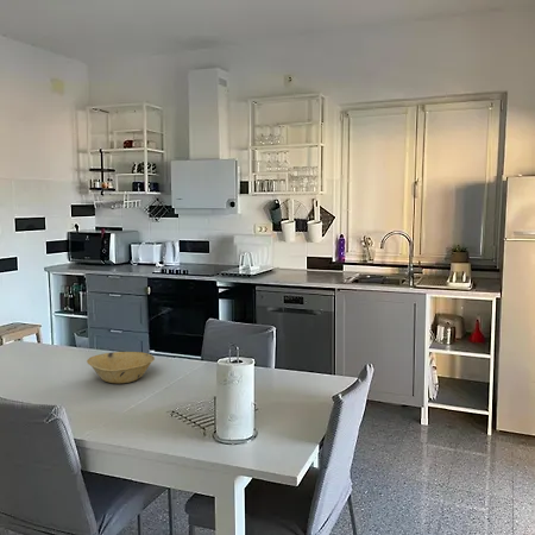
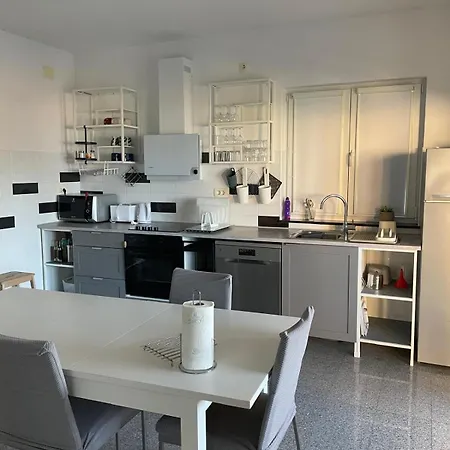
- bowl (121, 367)
